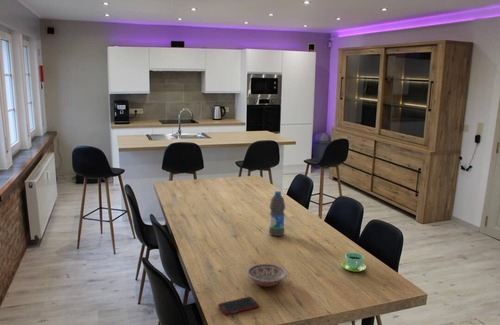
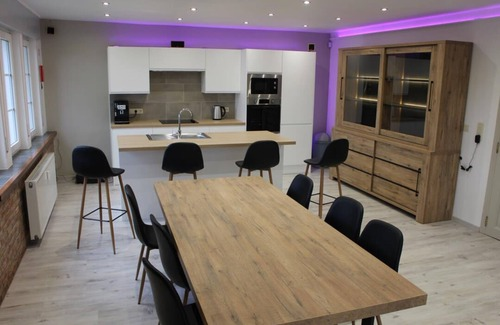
- cell phone (238, 305)
- bowl (266, 277)
- cup (353, 262)
- water bottle (277, 213)
